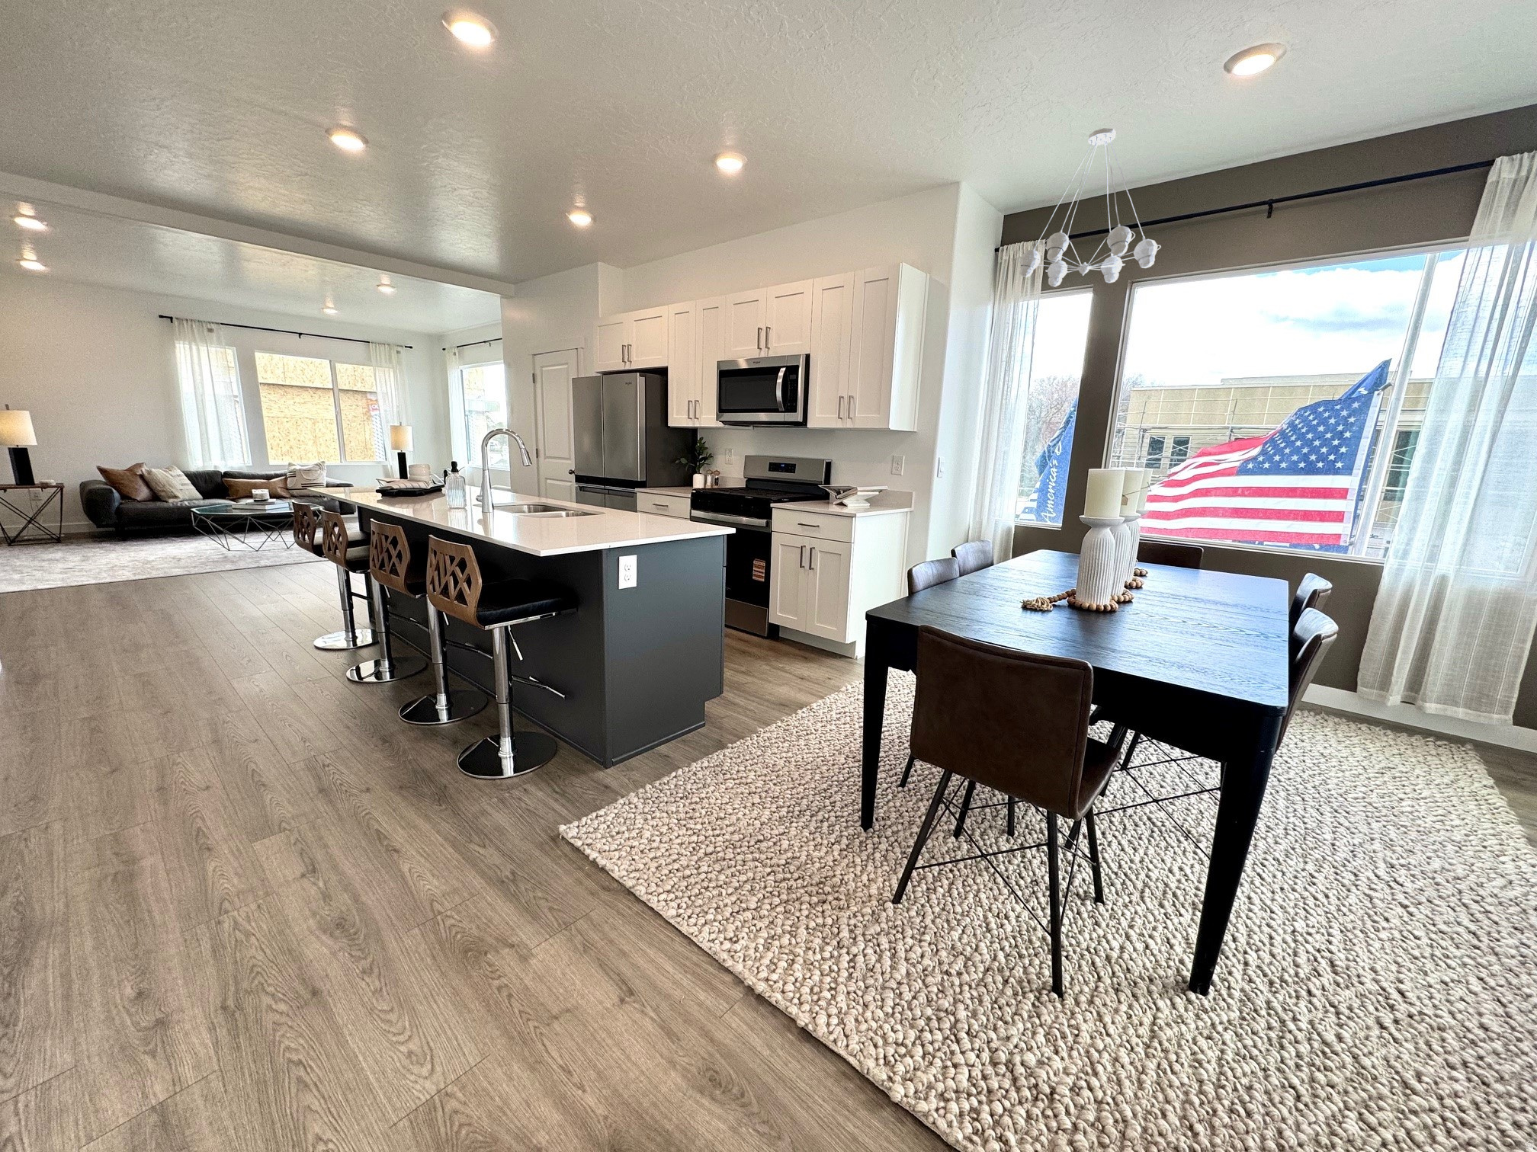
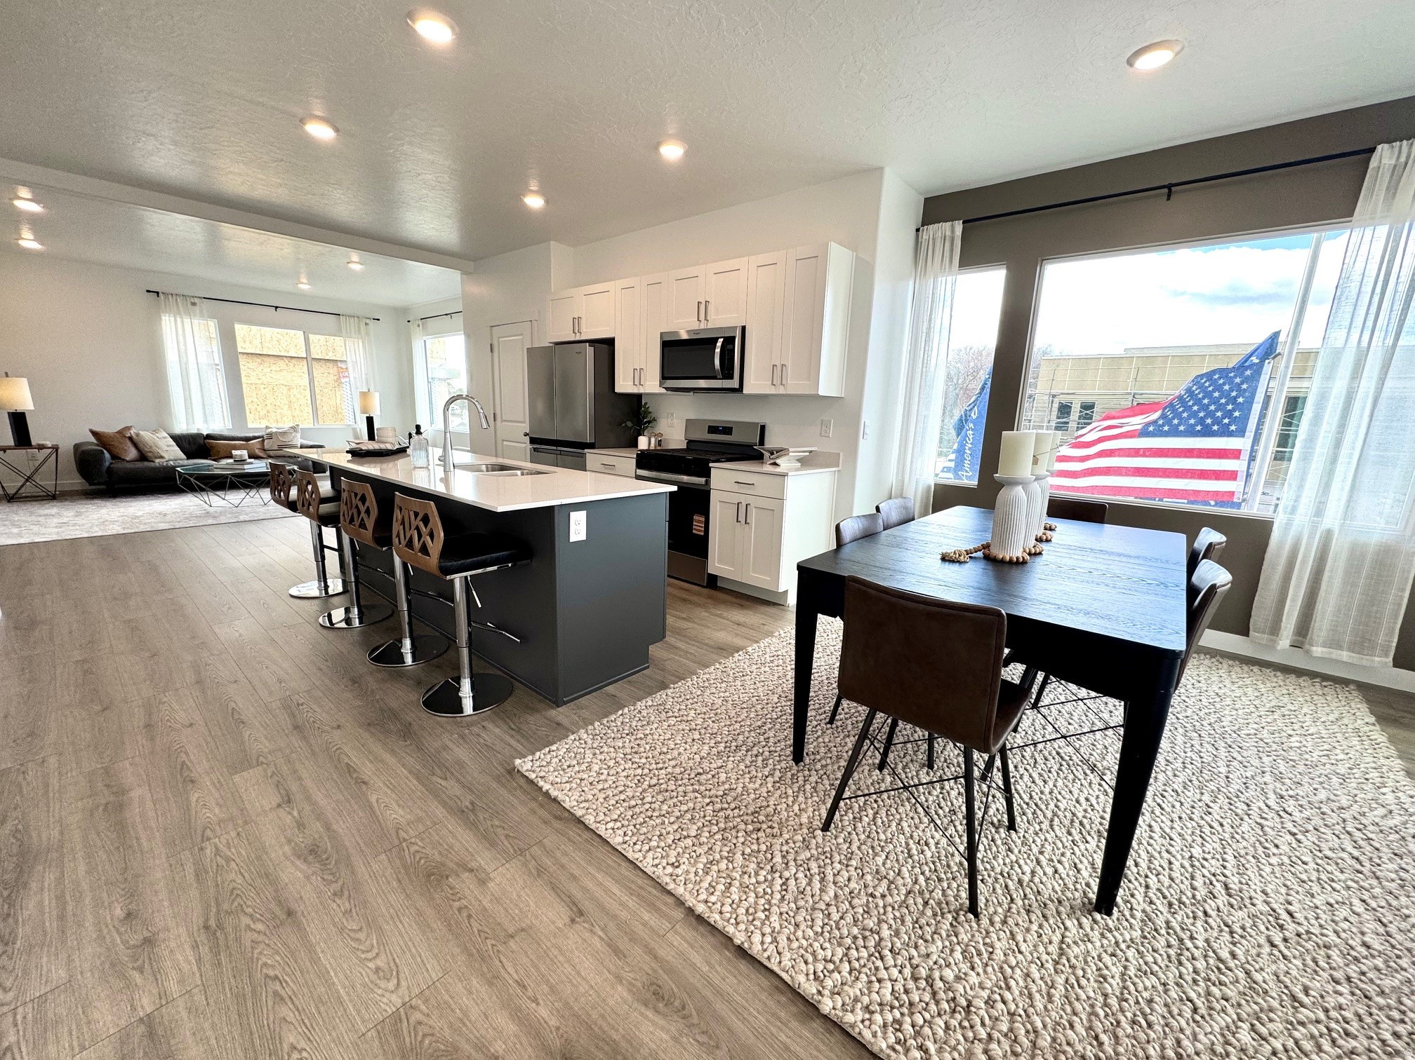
- chandelier (1078, 201)
